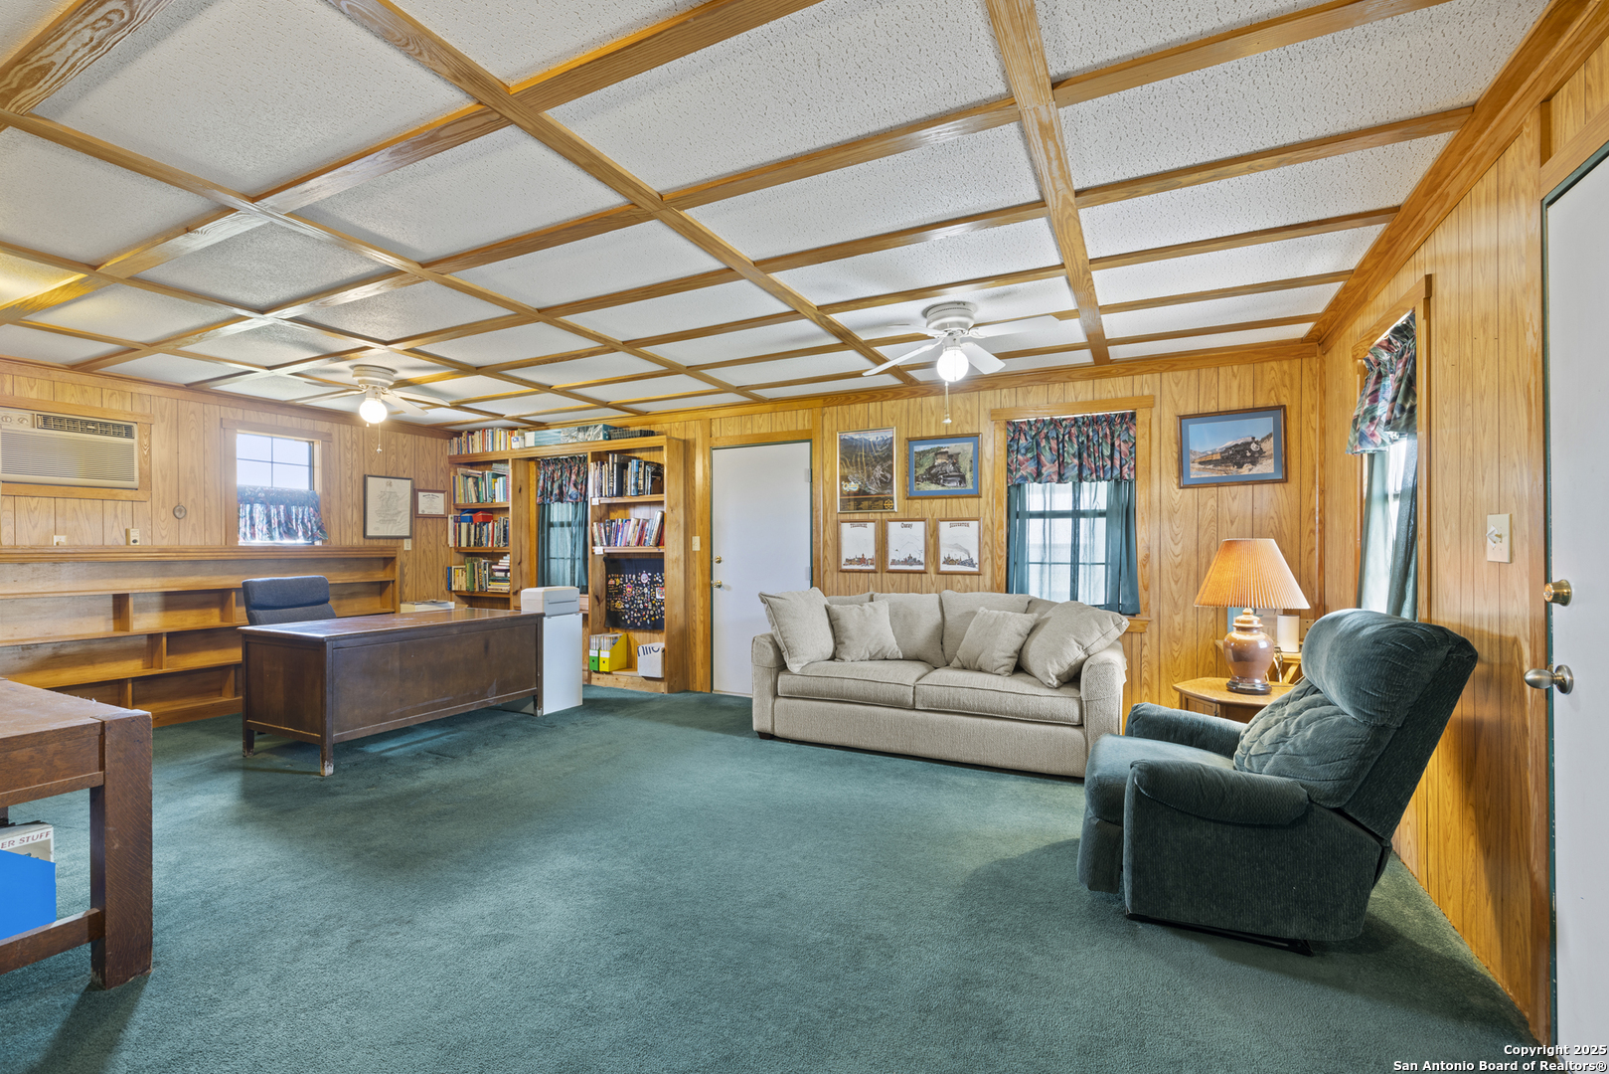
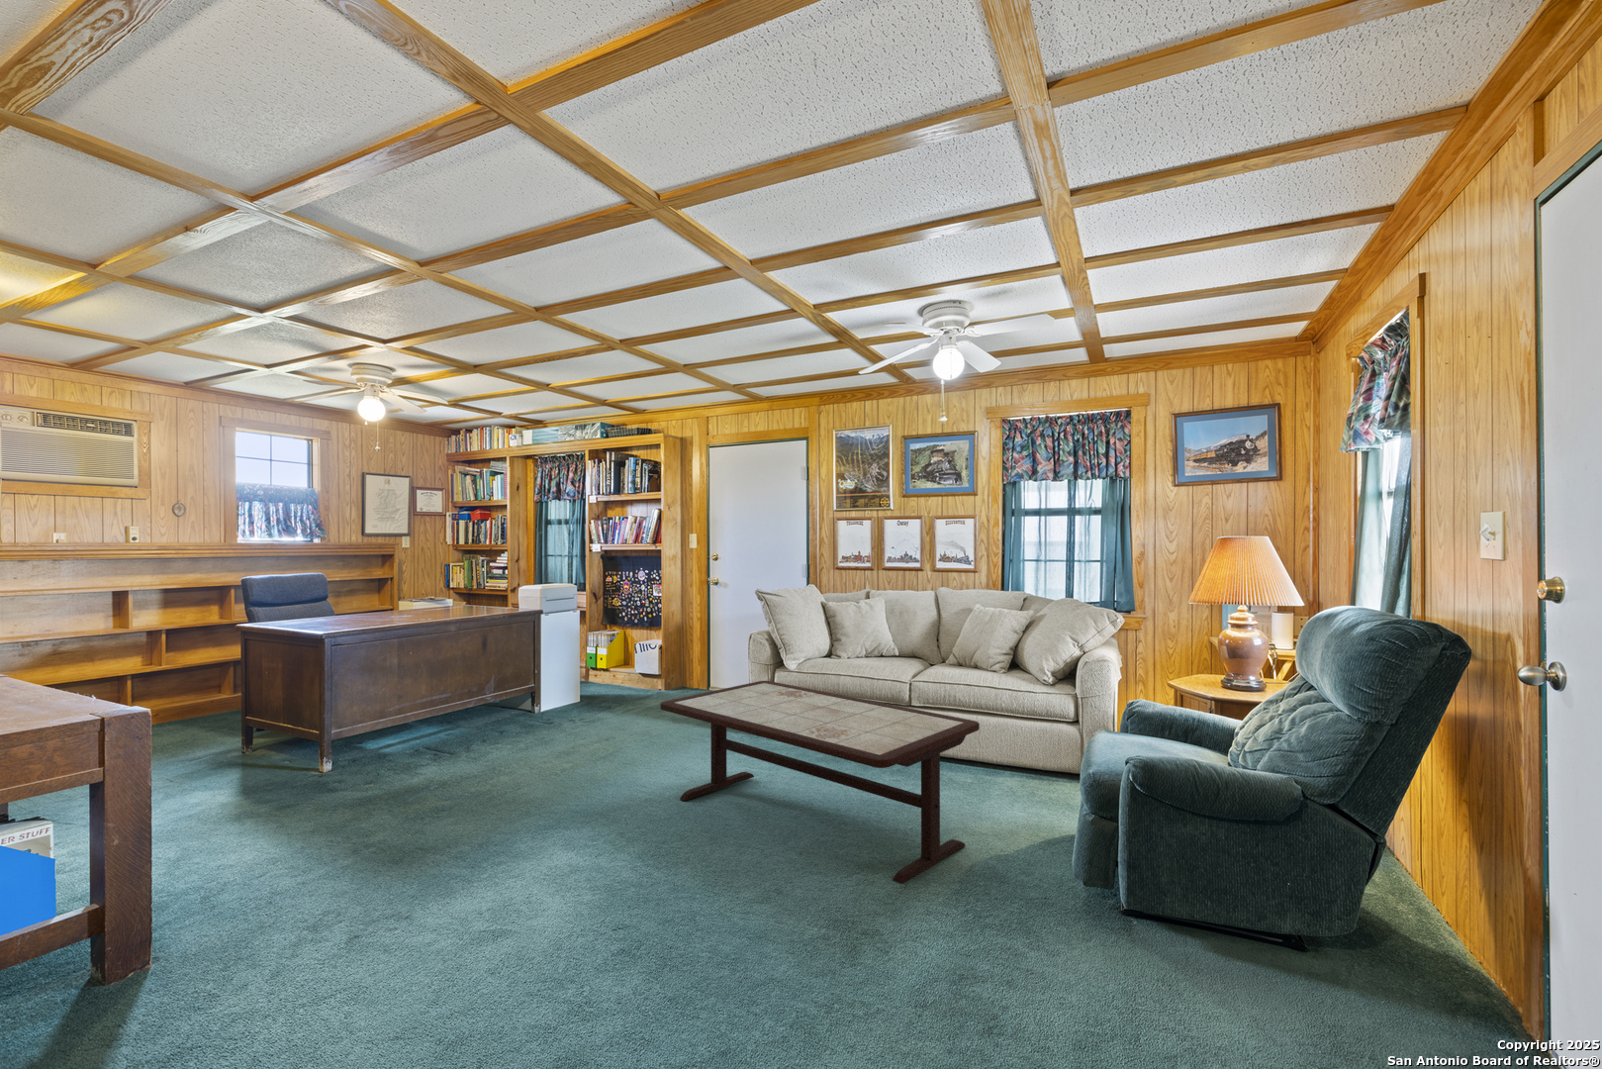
+ coffee table (810, 766)
